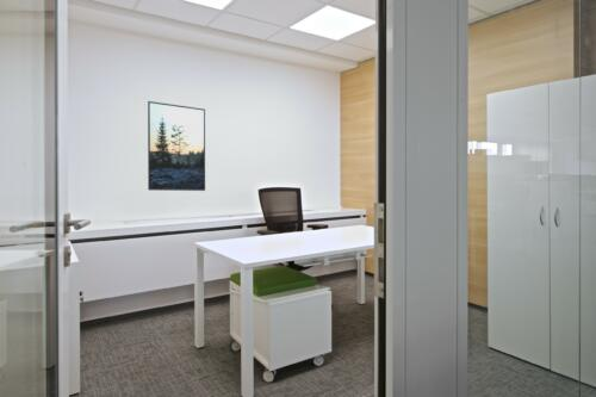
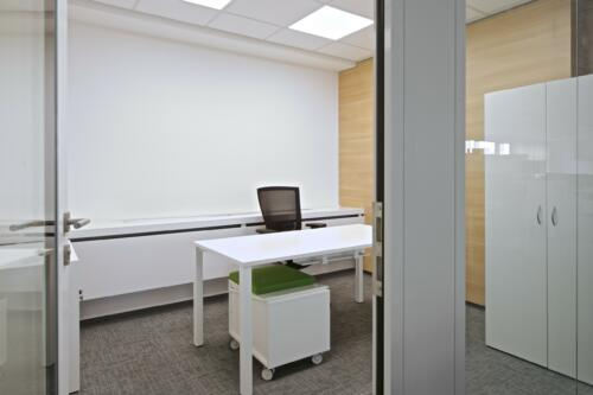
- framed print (178, 148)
